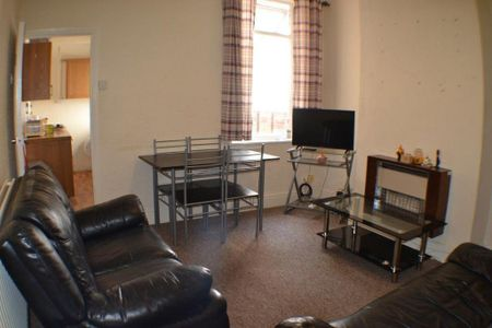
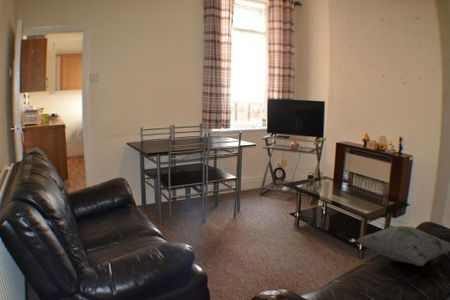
+ decorative pillow (404, 243)
